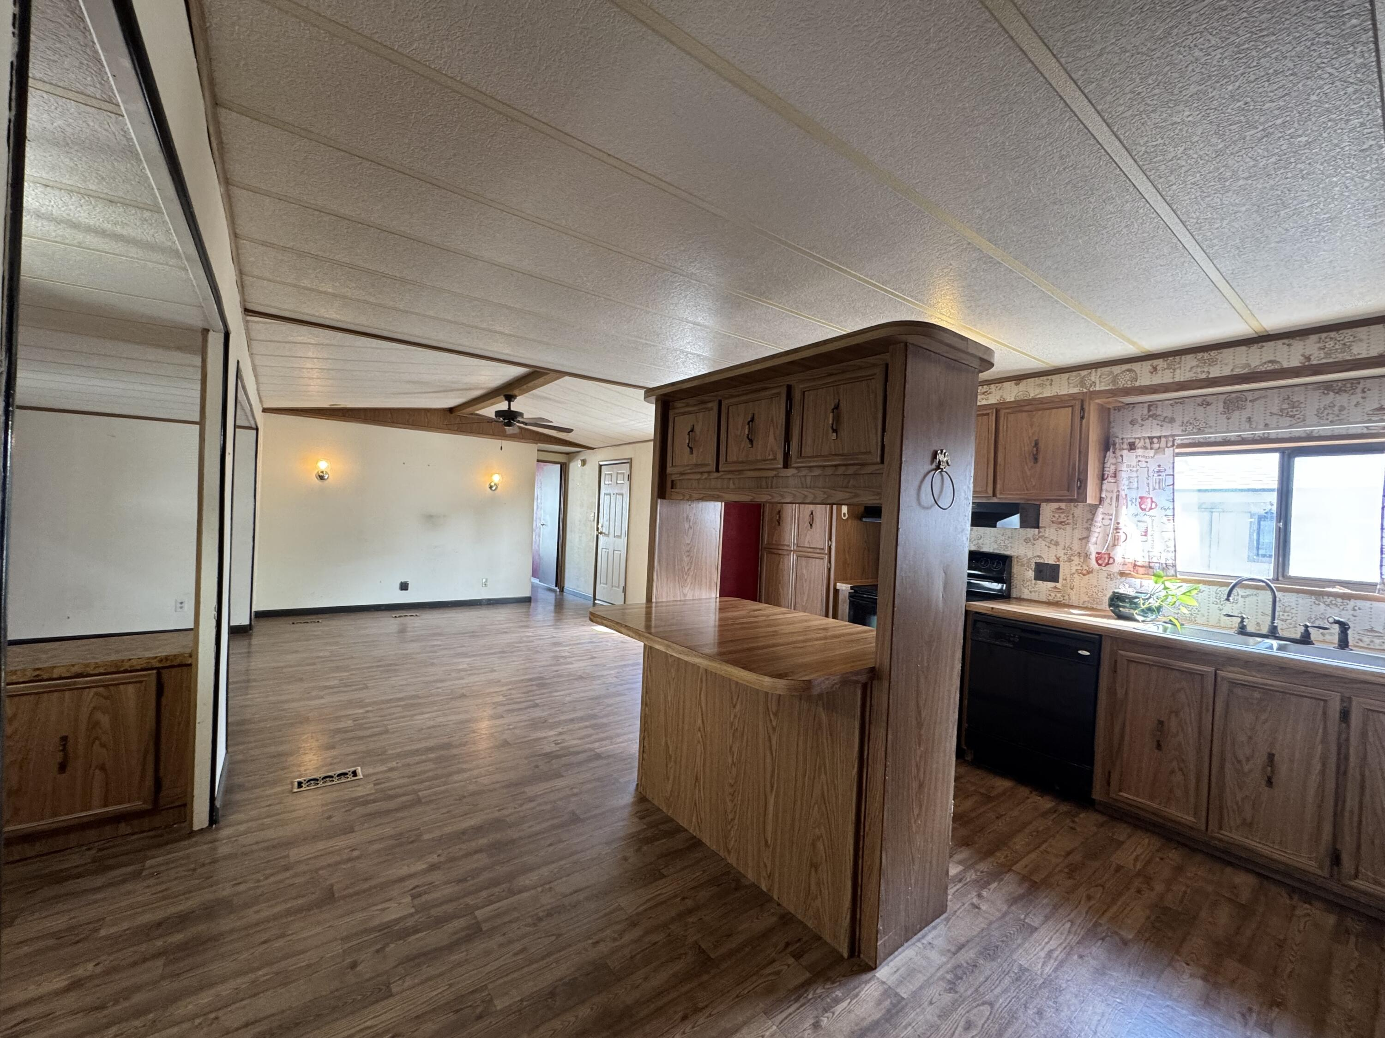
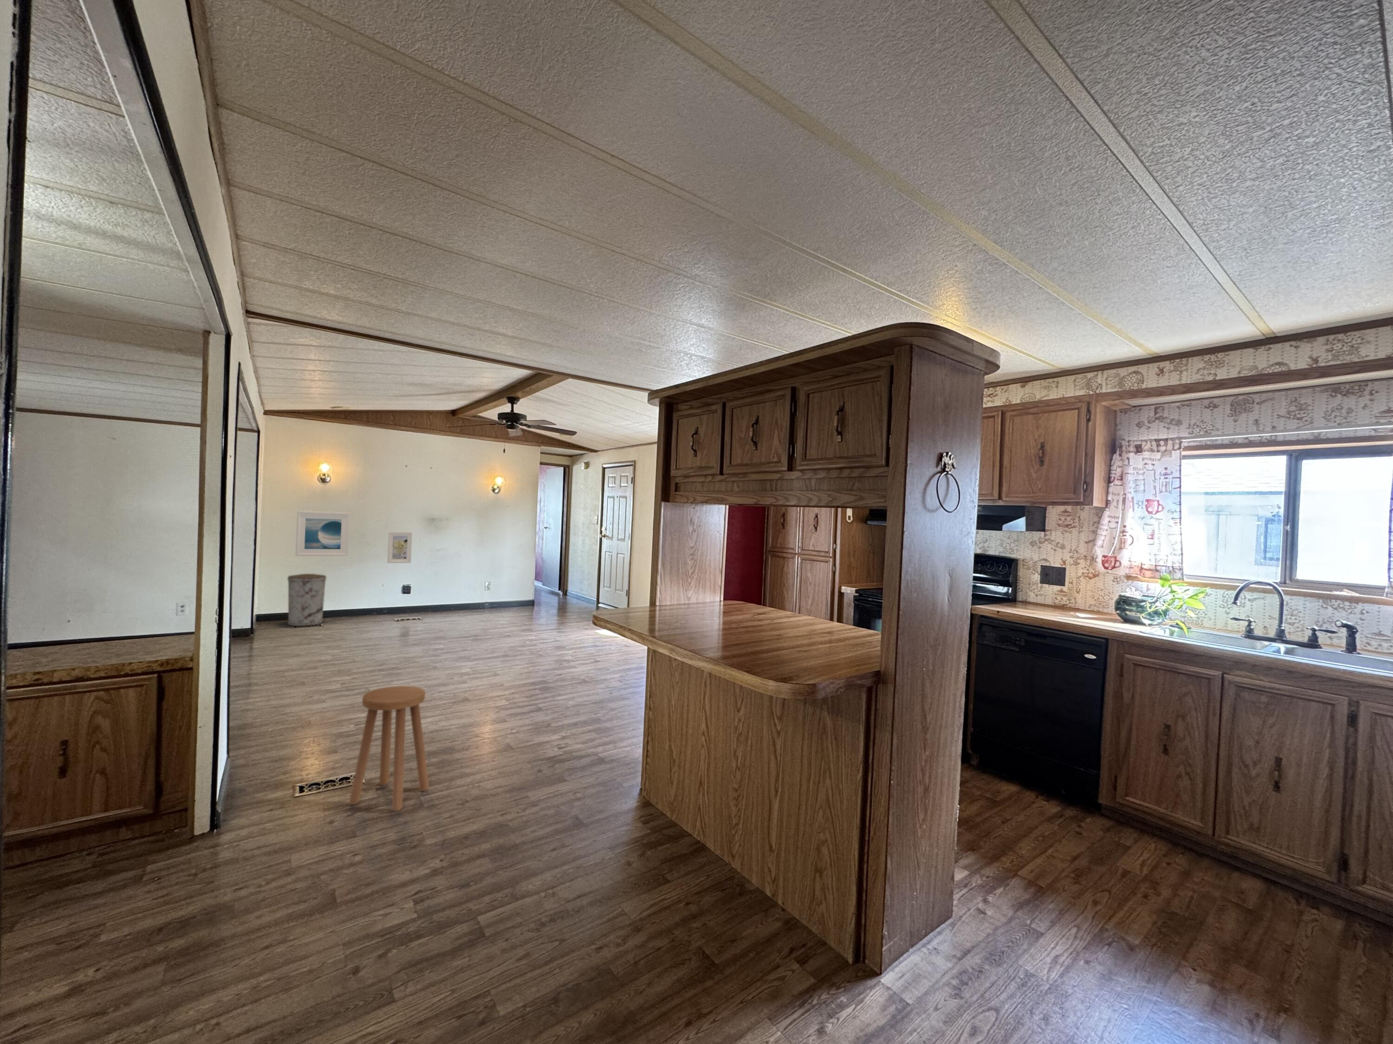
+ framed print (399, 547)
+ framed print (324, 534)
+ stool (394, 746)
+ trash can (306, 598)
